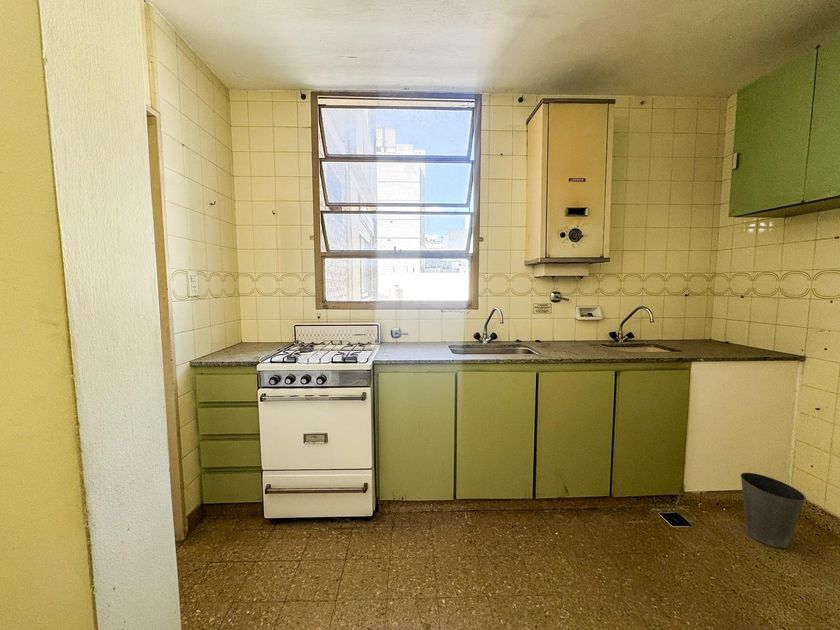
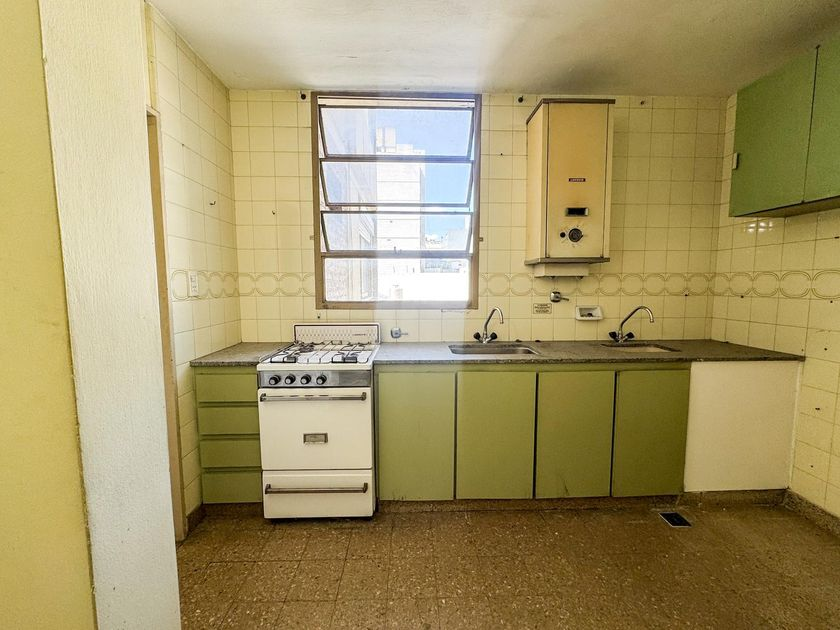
- waste basket (768, 511)
